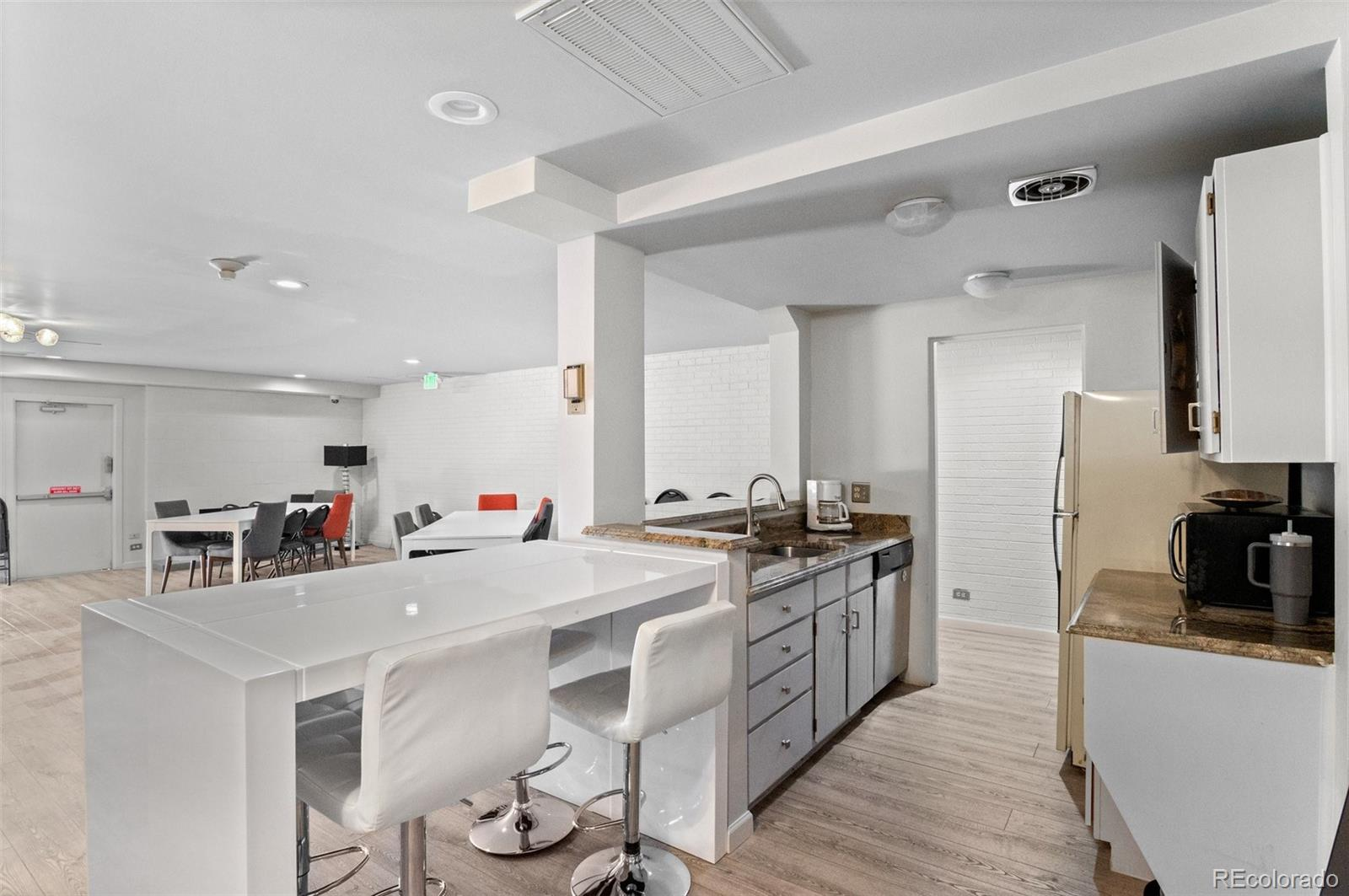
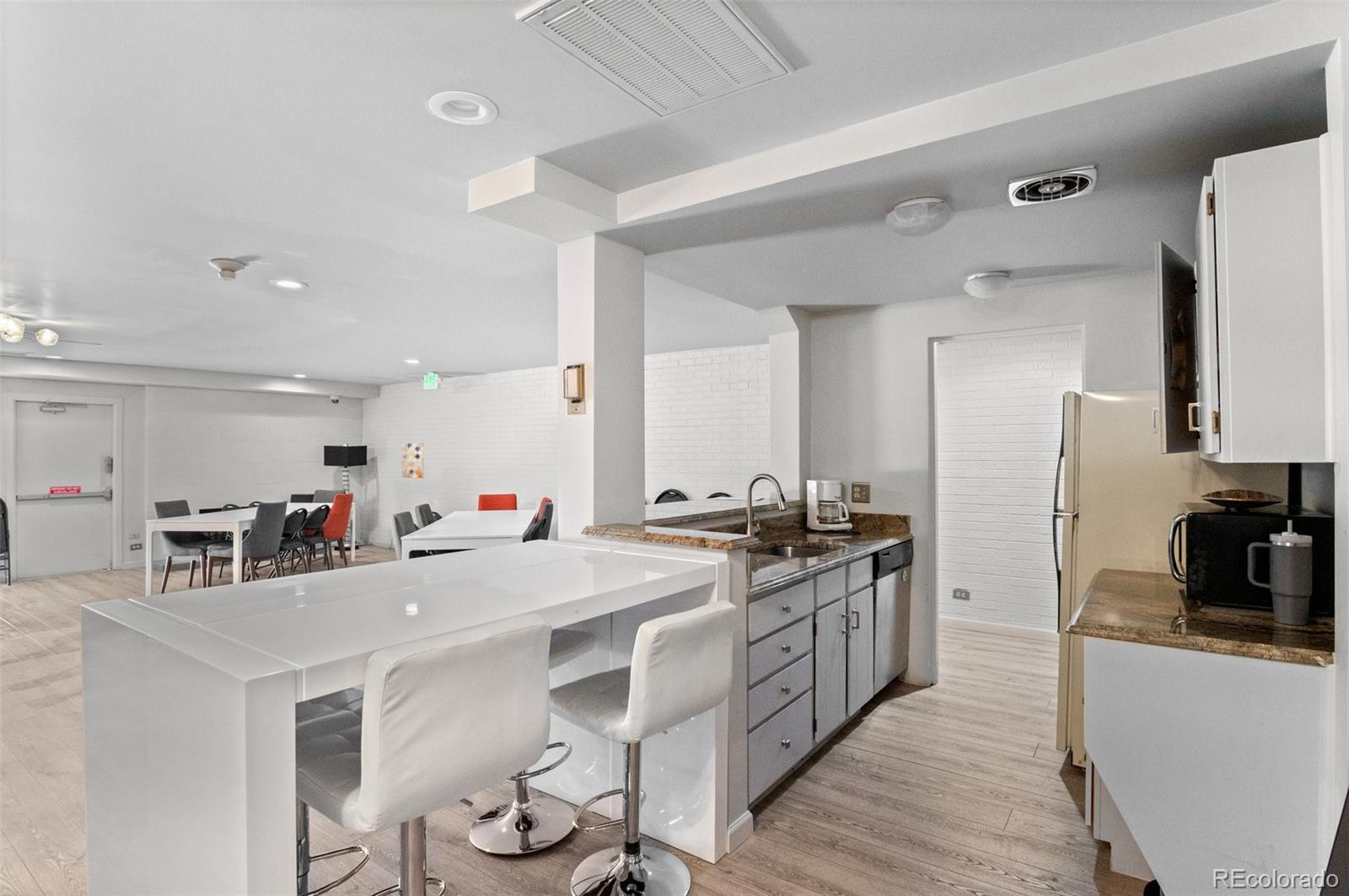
+ wall art (412, 460)
